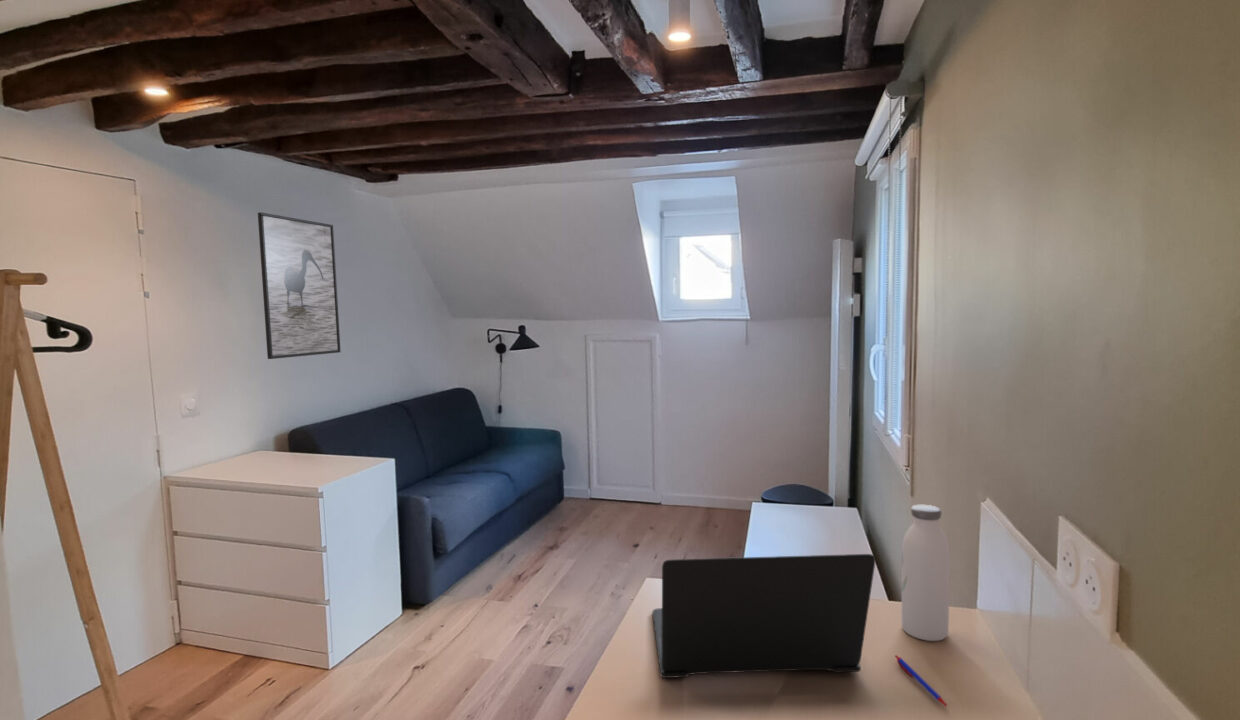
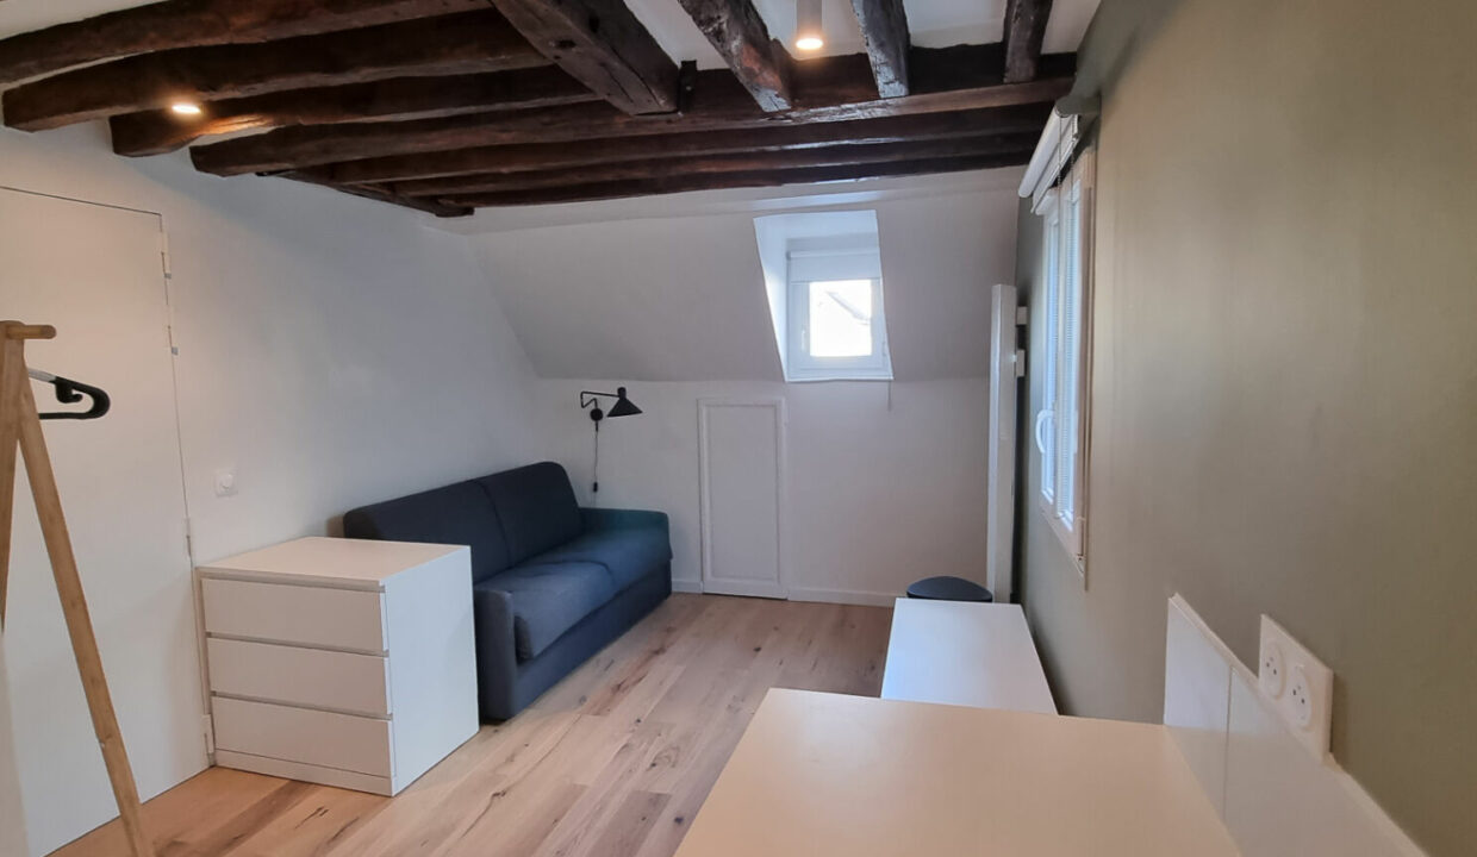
- laptop (749, 588)
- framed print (302, 287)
- pen (920, 680)
- water bottle (925, 569)
